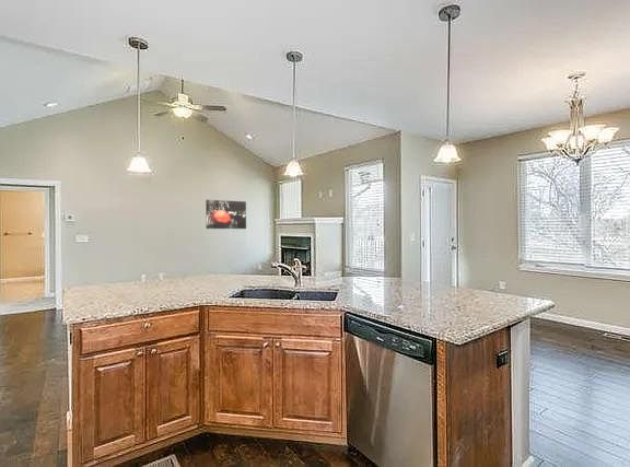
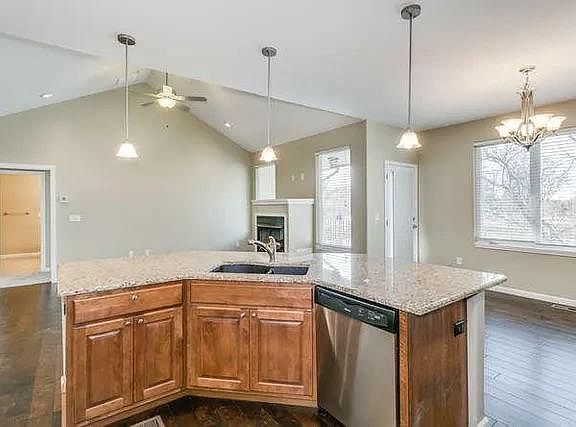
- wall art (226, 214)
